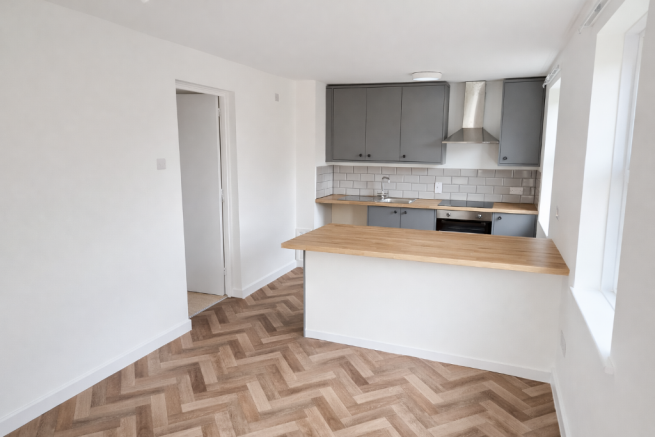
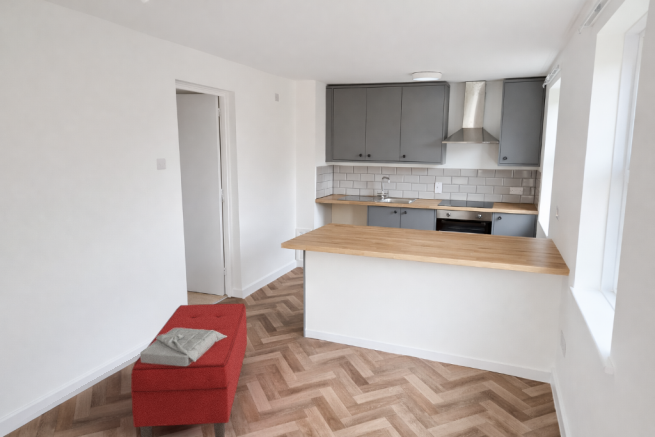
+ bench (200, 365)
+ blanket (184, 340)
